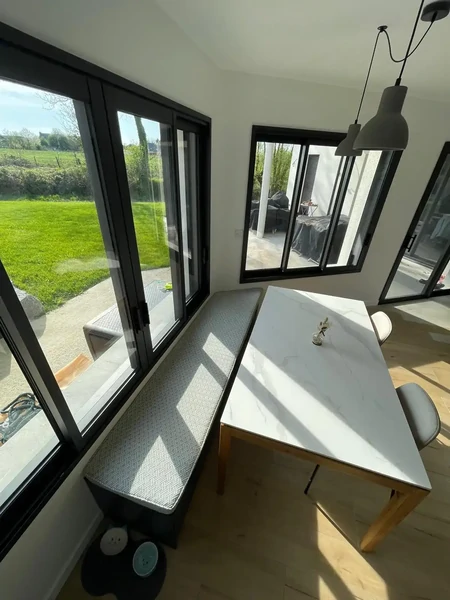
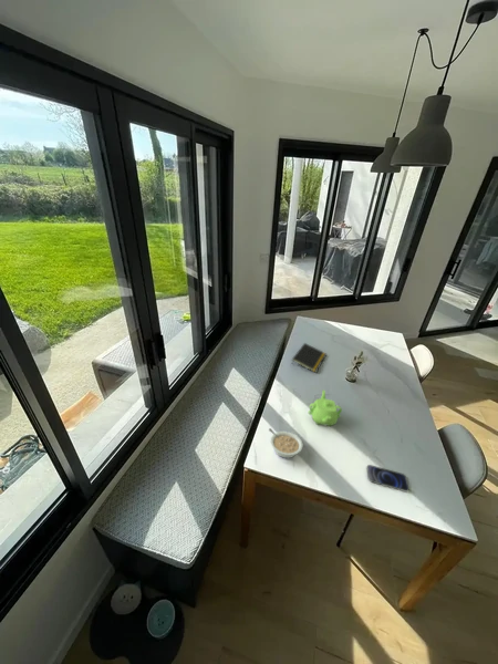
+ teapot (324, 411)
+ legume (284, 445)
+ notepad (310, 356)
+ smartphone (386, 477)
